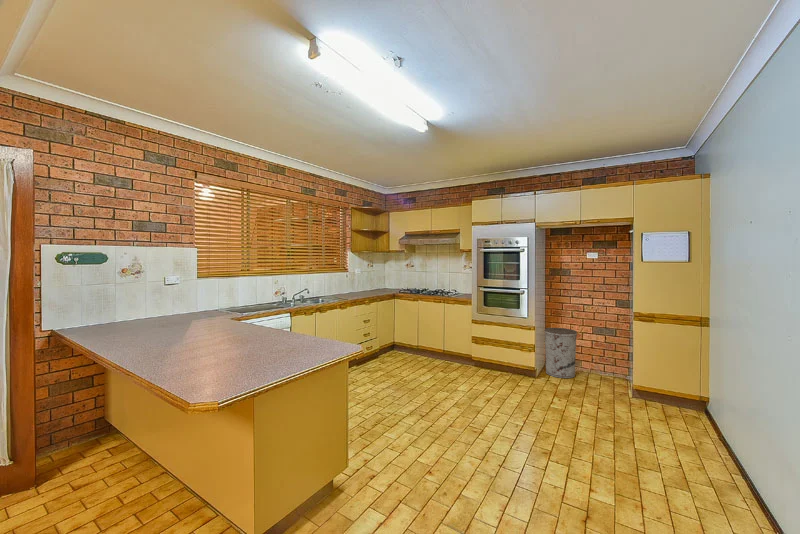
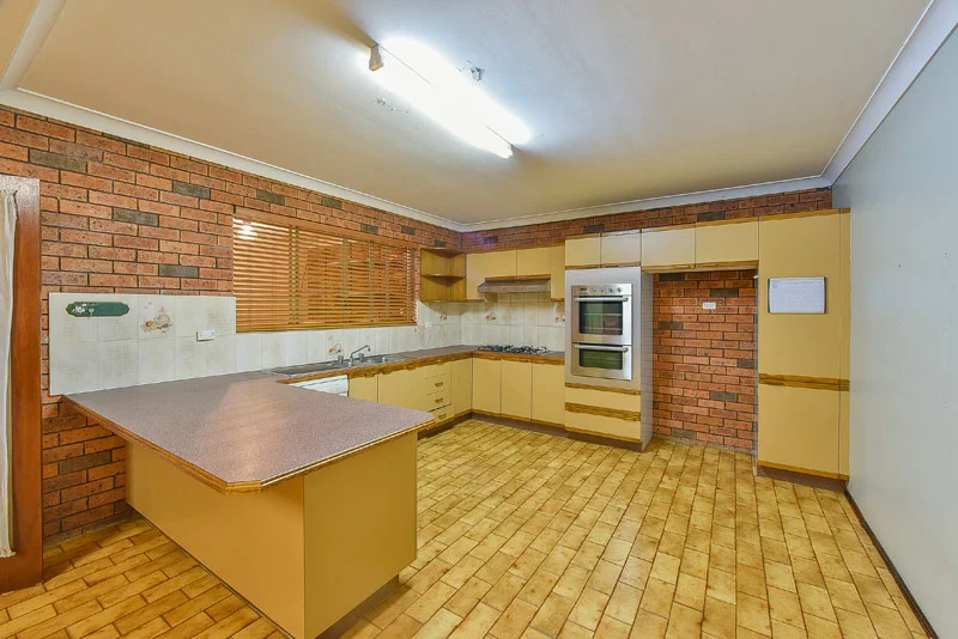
- trash can (560, 351)
